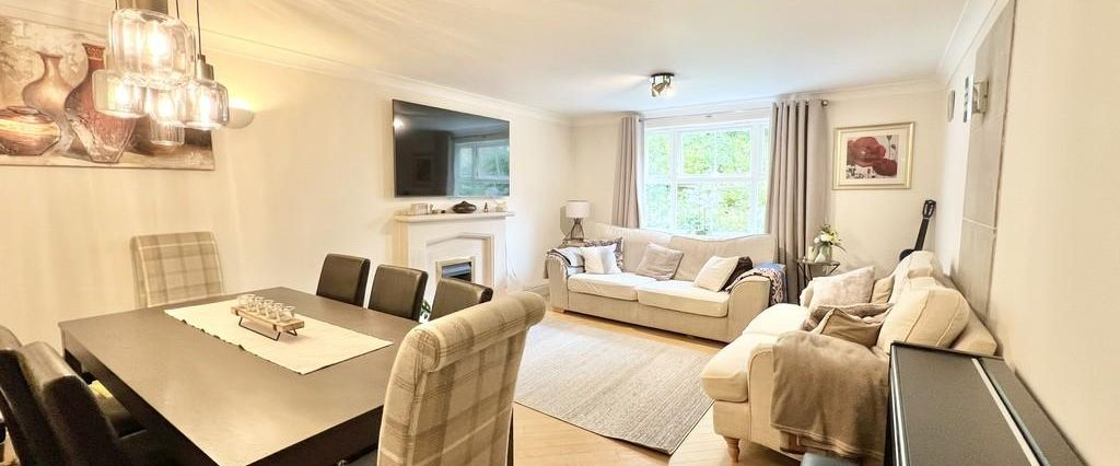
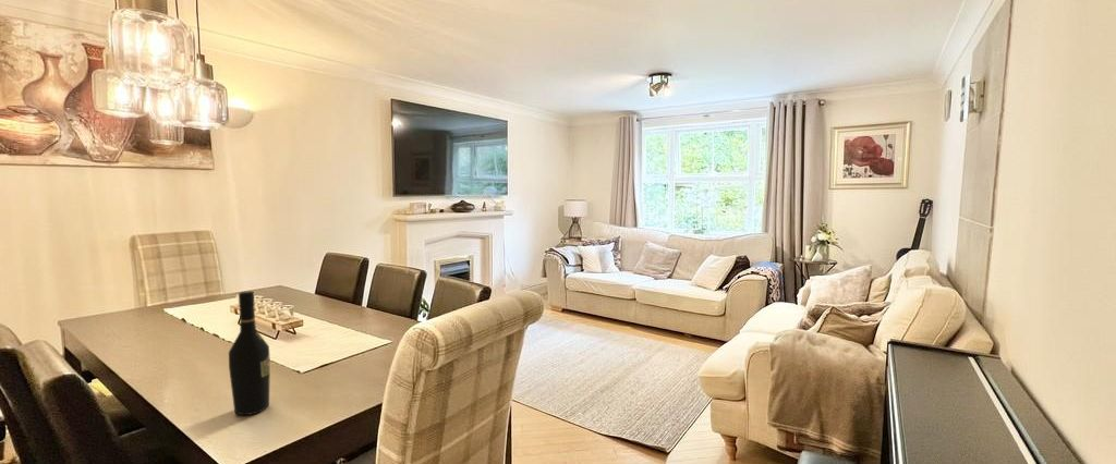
+ wine bottle (248, 351)
